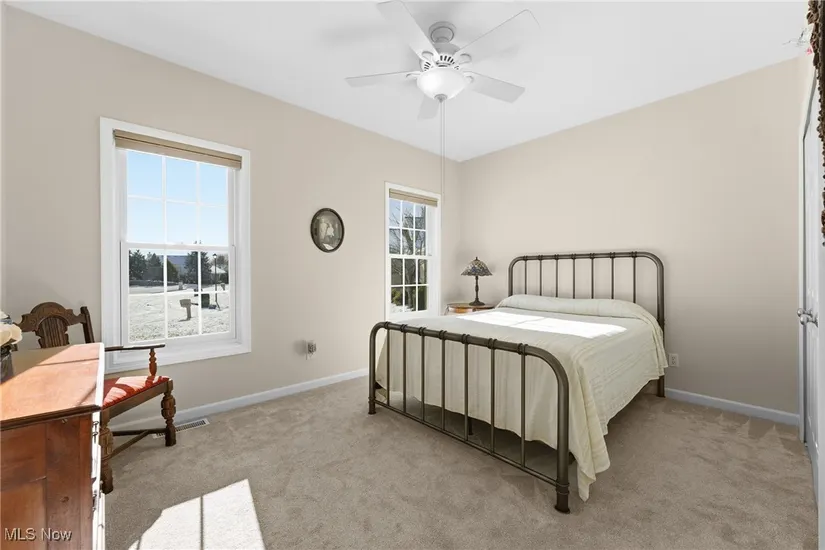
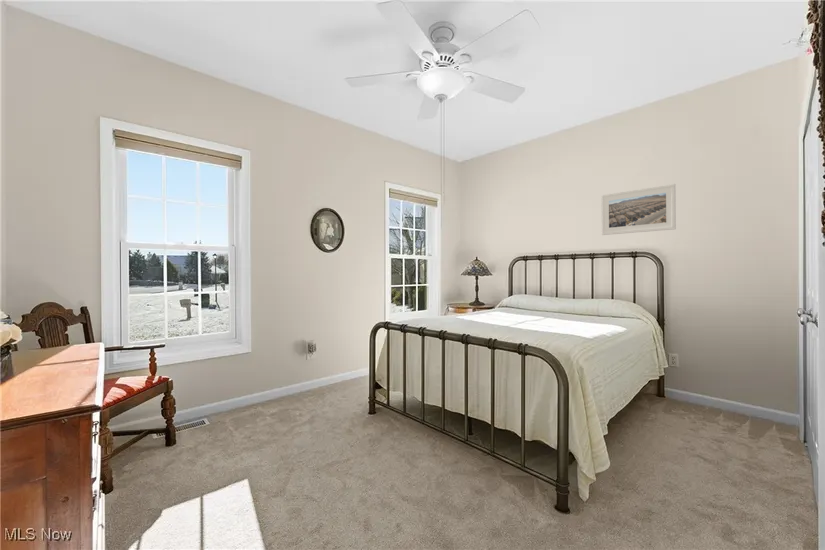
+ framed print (636, 211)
